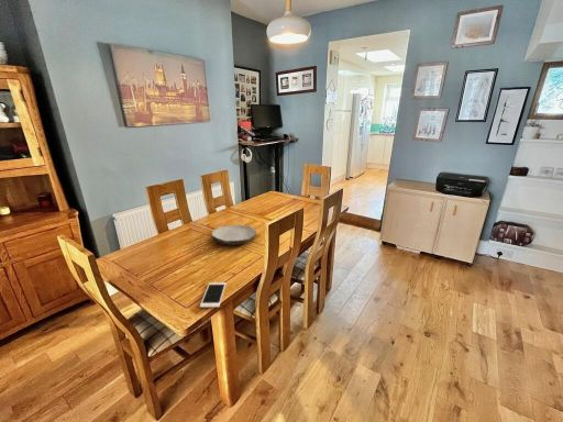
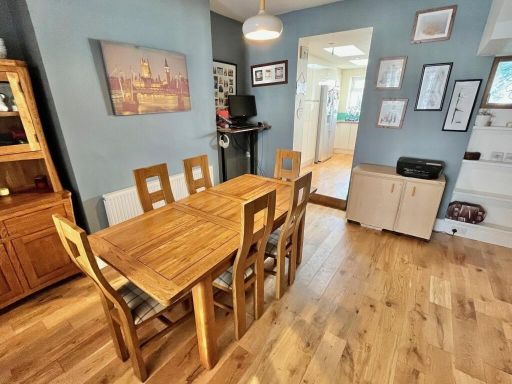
- plate (234, 234)
- cell phone (213, 293)
